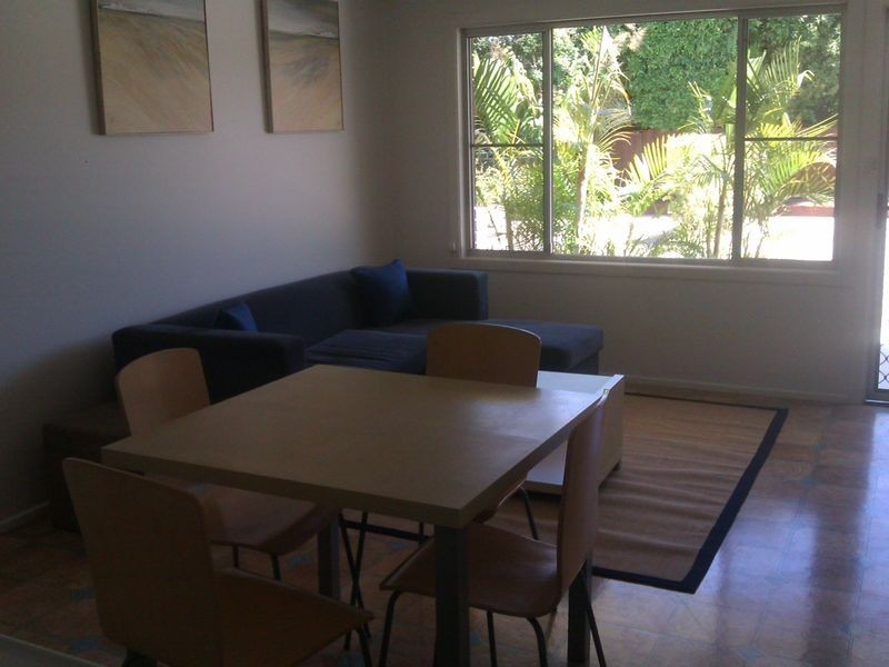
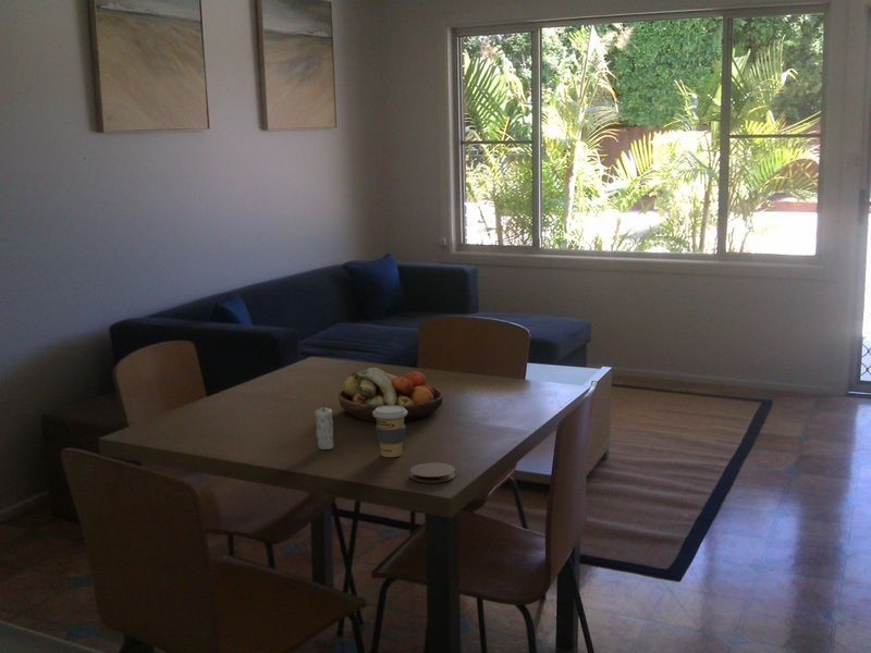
+ fruit bowl (390, 390)
+ candle (323, 424)
+ coaster (432, 472)
+ coffee cup (390, 431)
